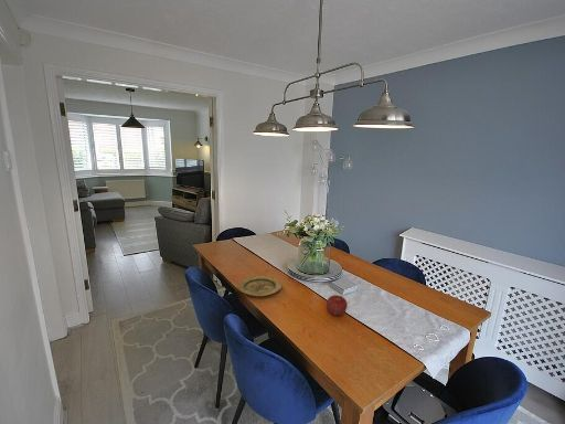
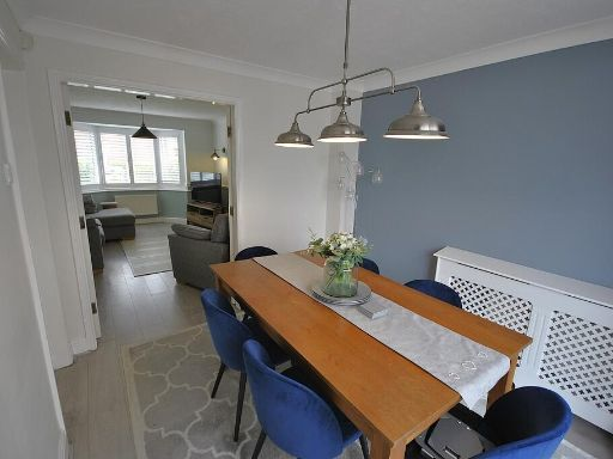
- fruit (337, 304)
- plate (259, 285)
